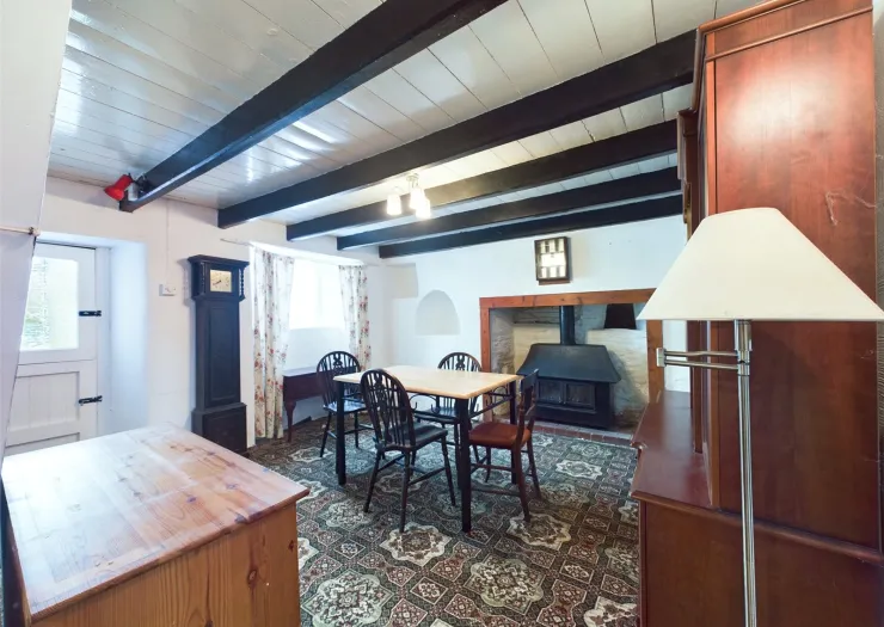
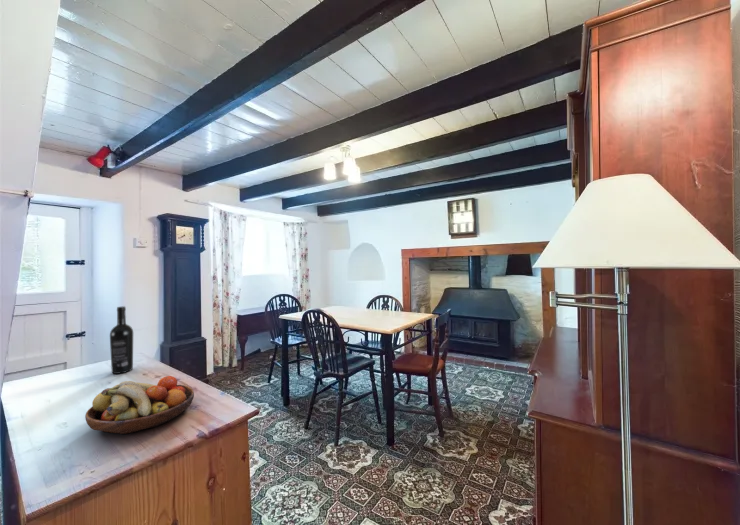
+ fruit bowl (144, 397)
+ wine bottle (121, 338)
